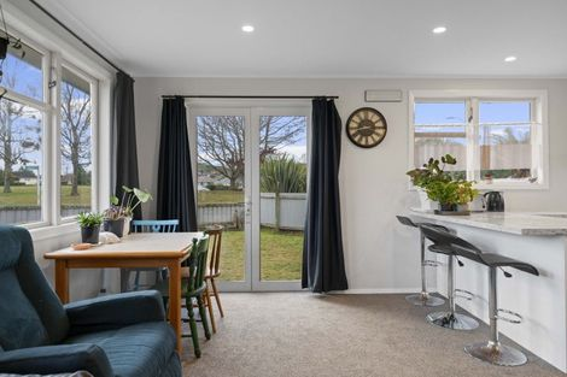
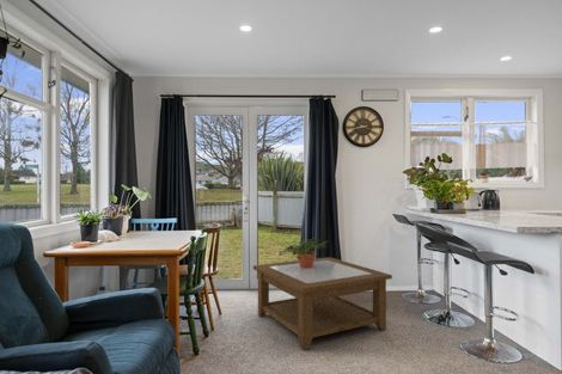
+ potted plant (303, 252)
+ coffee table (318, 295)
